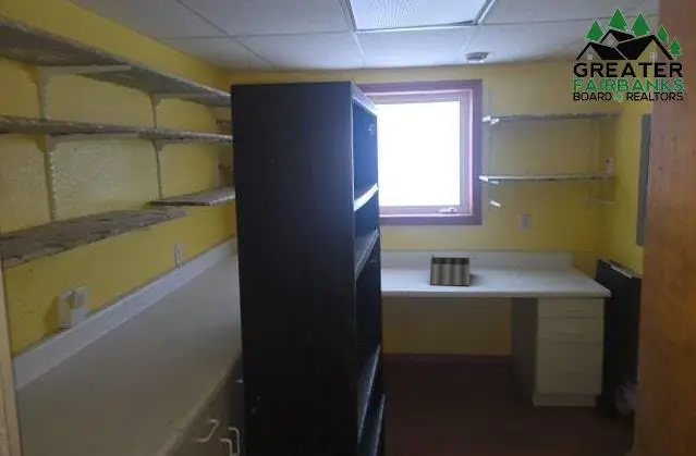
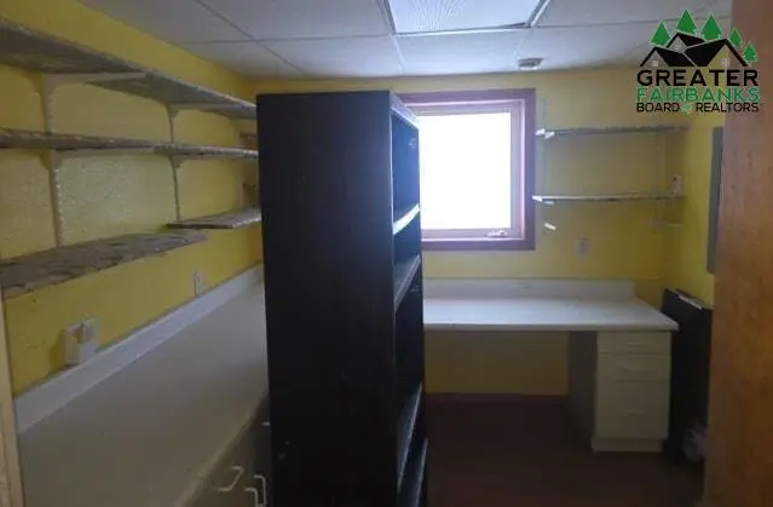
- desk organizer (450, 268)
